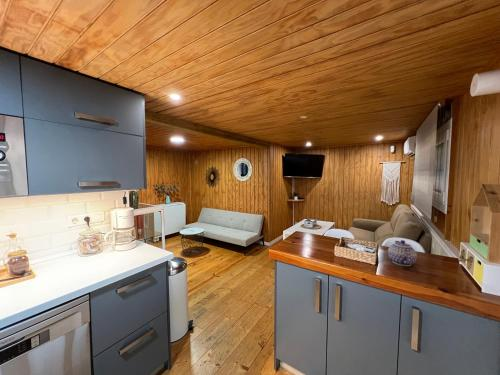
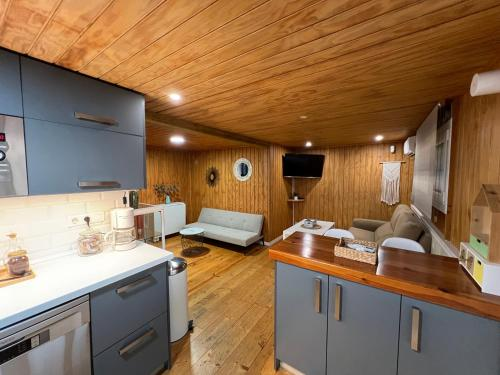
- teapot (401, 251)
